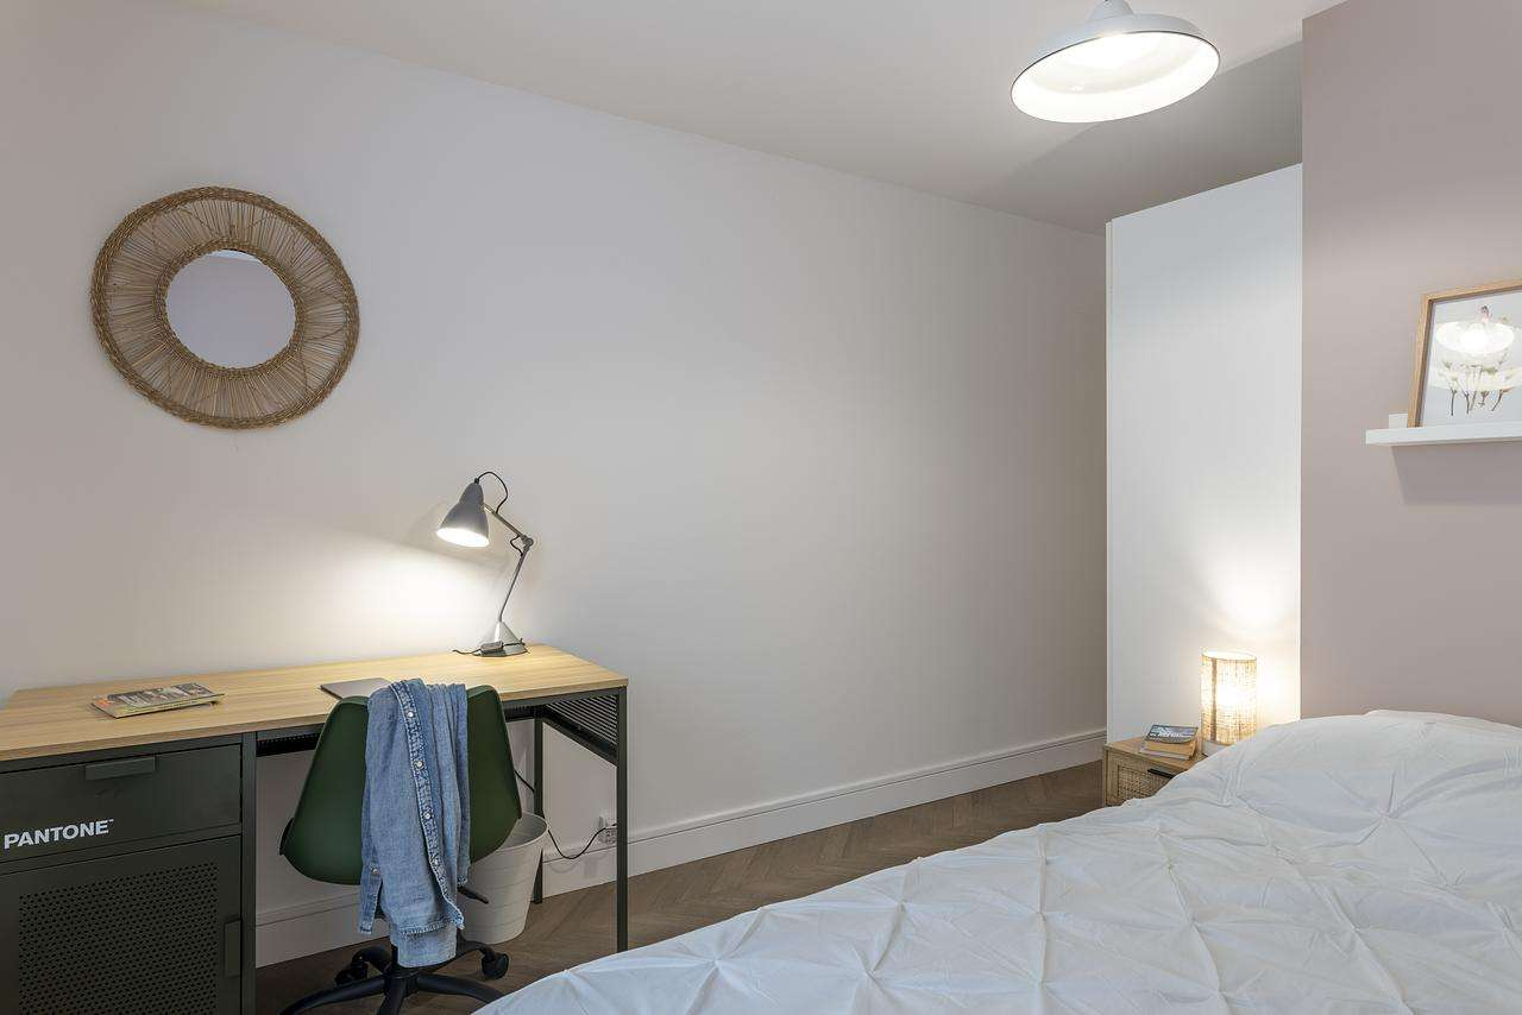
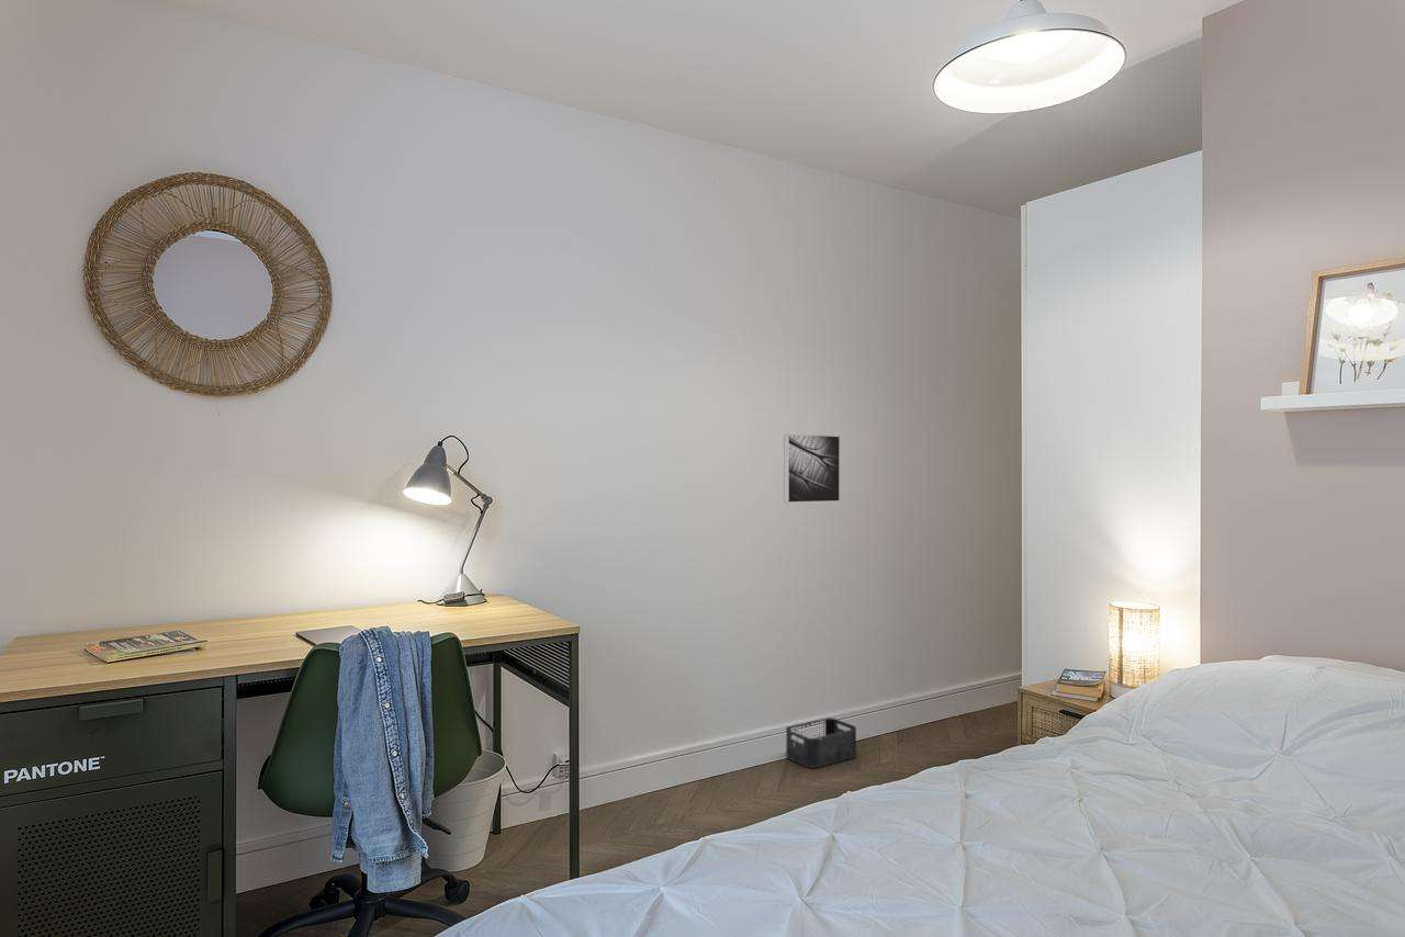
+ storage bin (821, 742)
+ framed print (812, 468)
